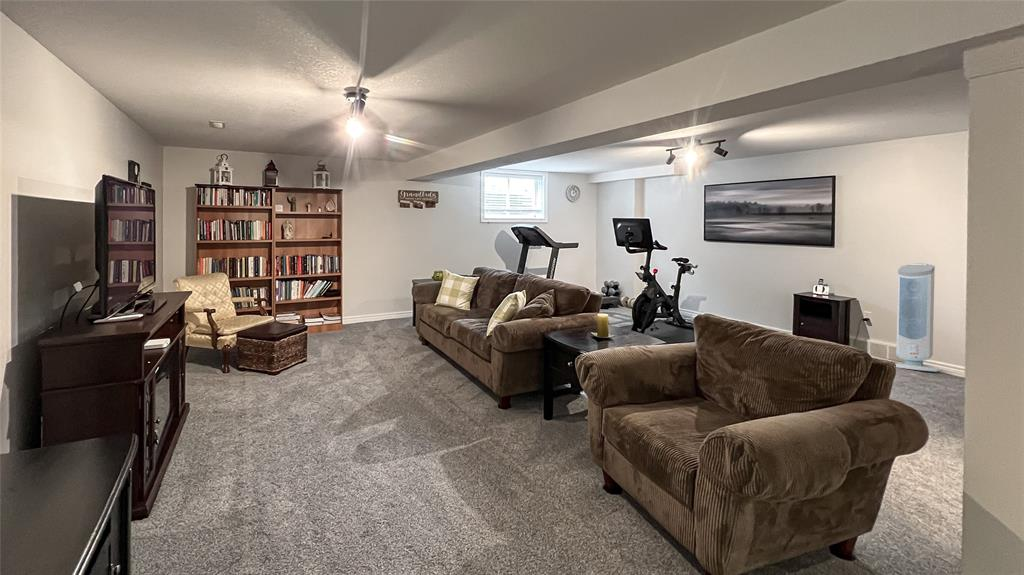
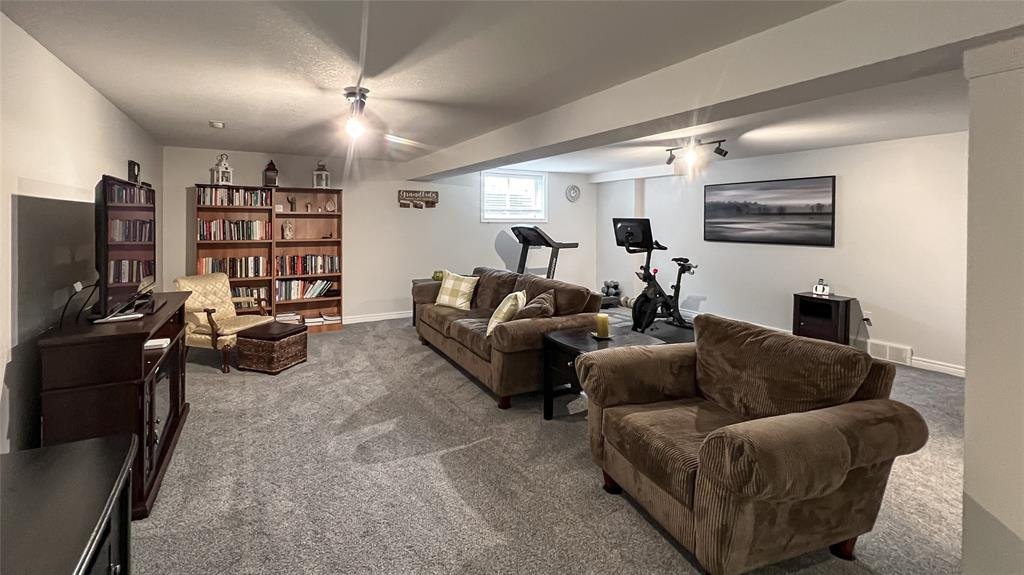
- air purifier (915, 315)
